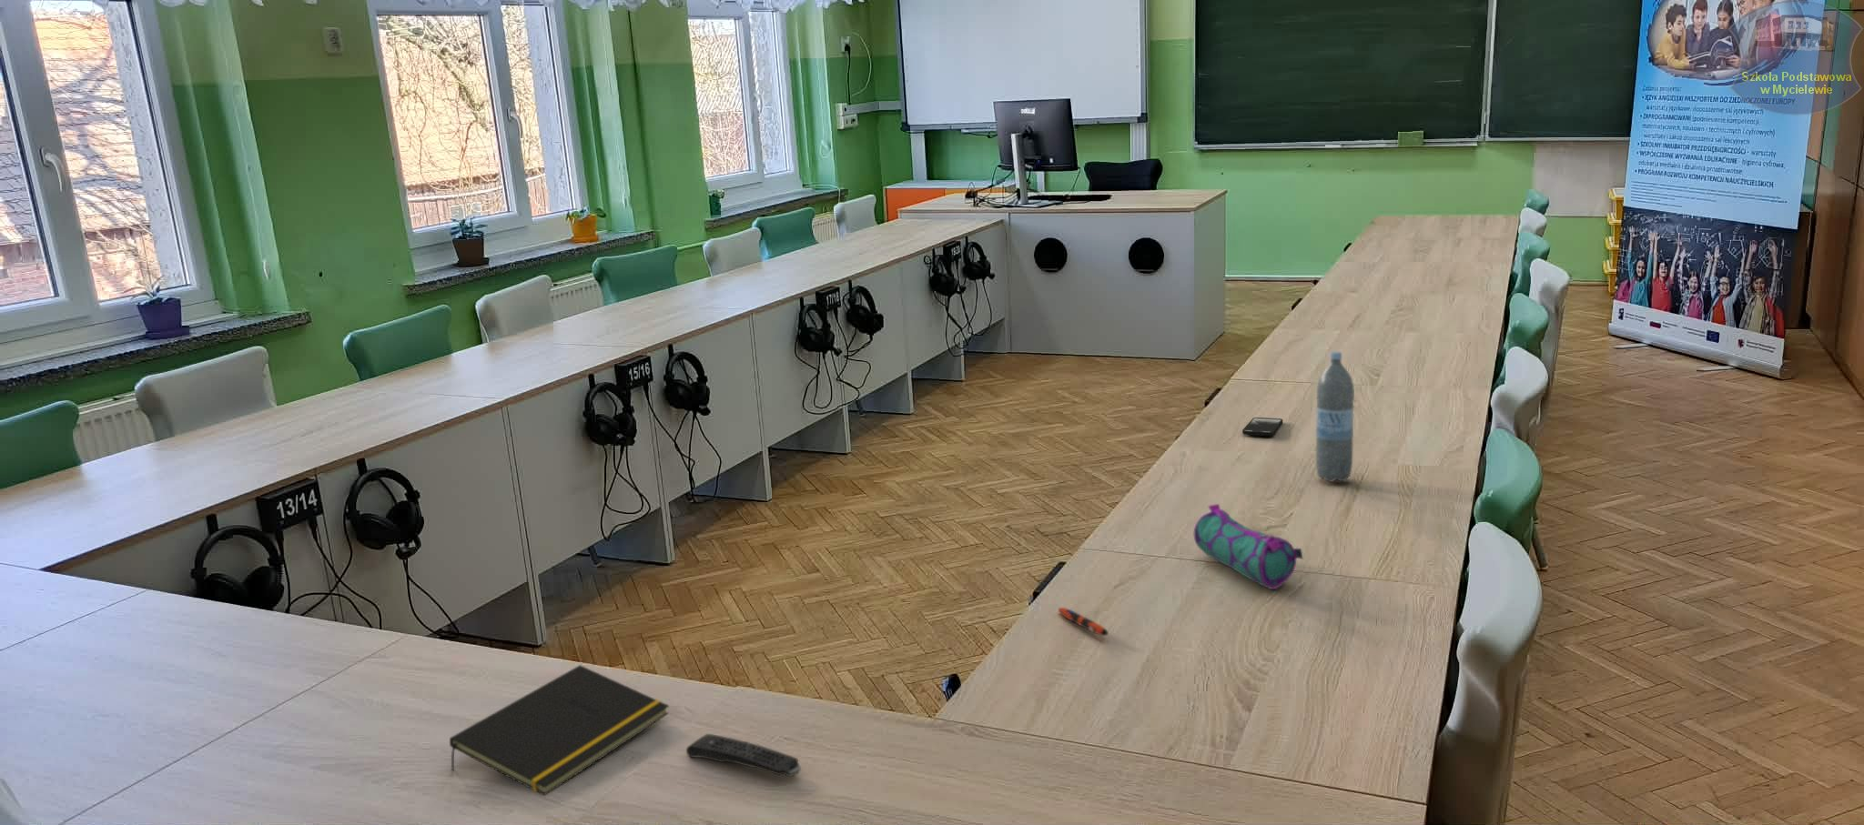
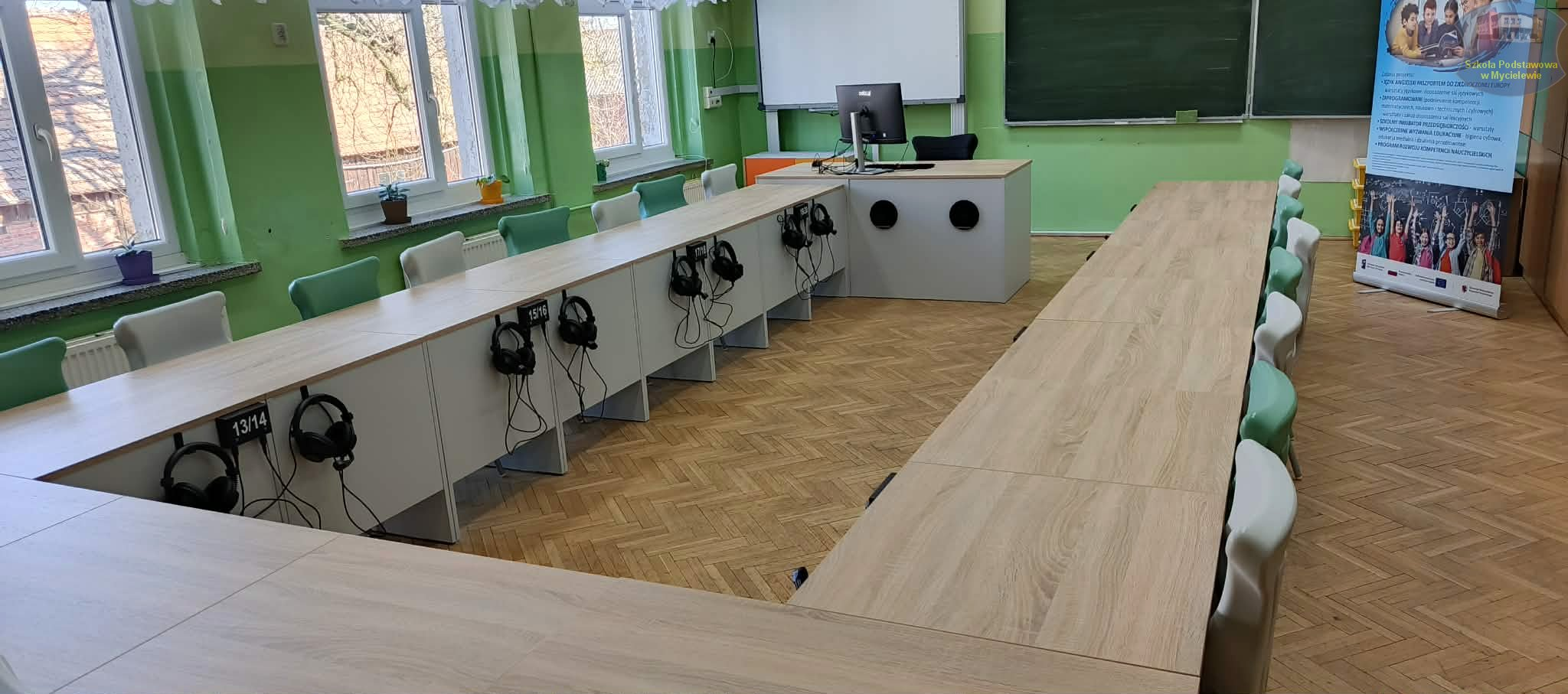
- water bottle (1334, 416)
- pen (1082, 621)
- remote control (745, 755)
- pencil case (1245, 546)
- smartphone (1262, 426)
- notepad (563, 725)
